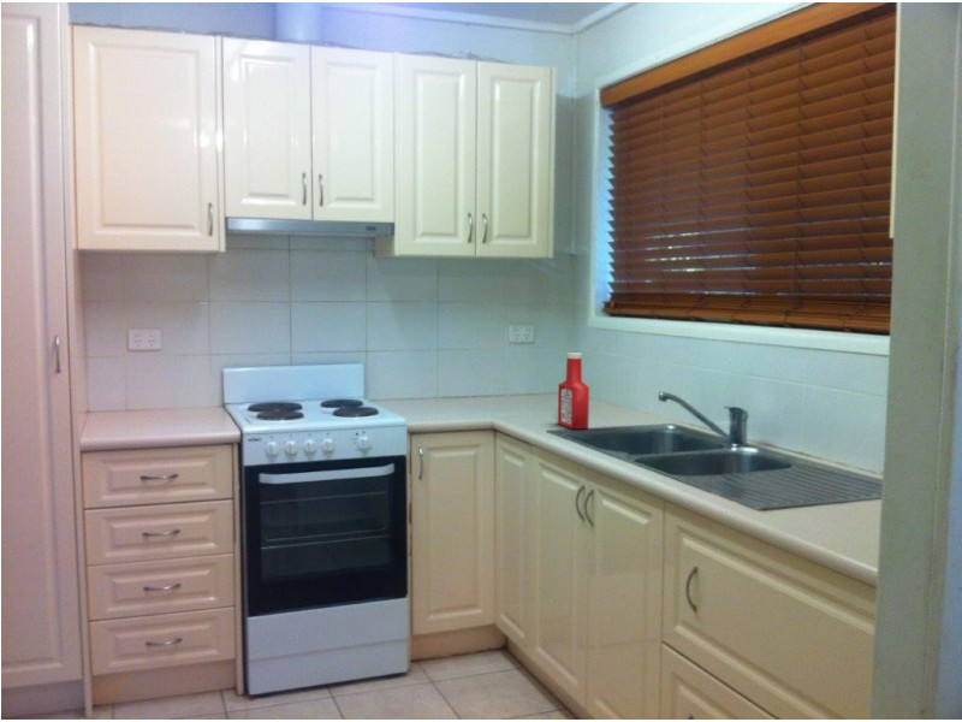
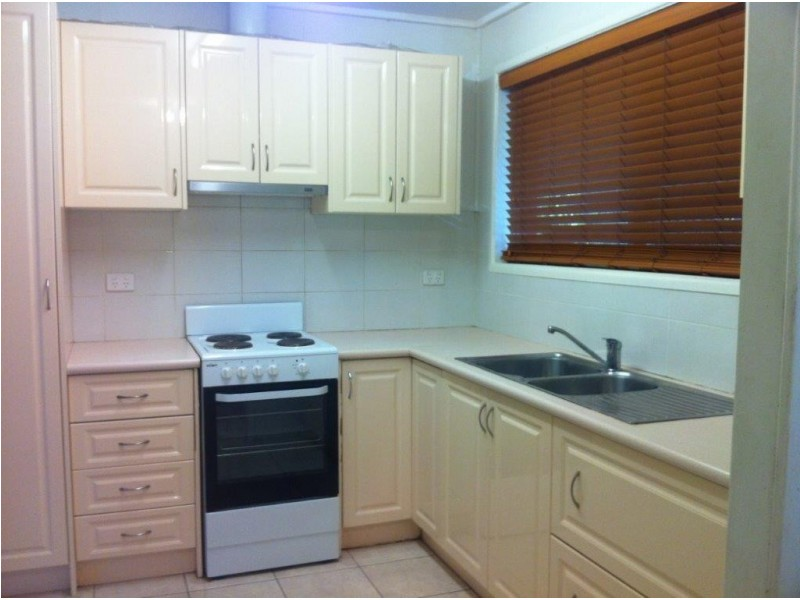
- soap bottle (574, 389)
